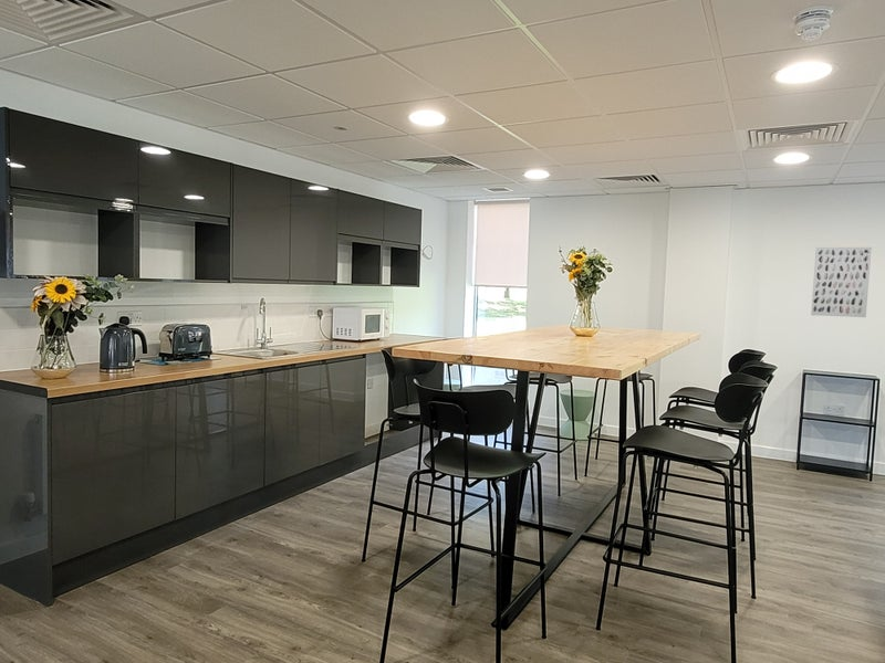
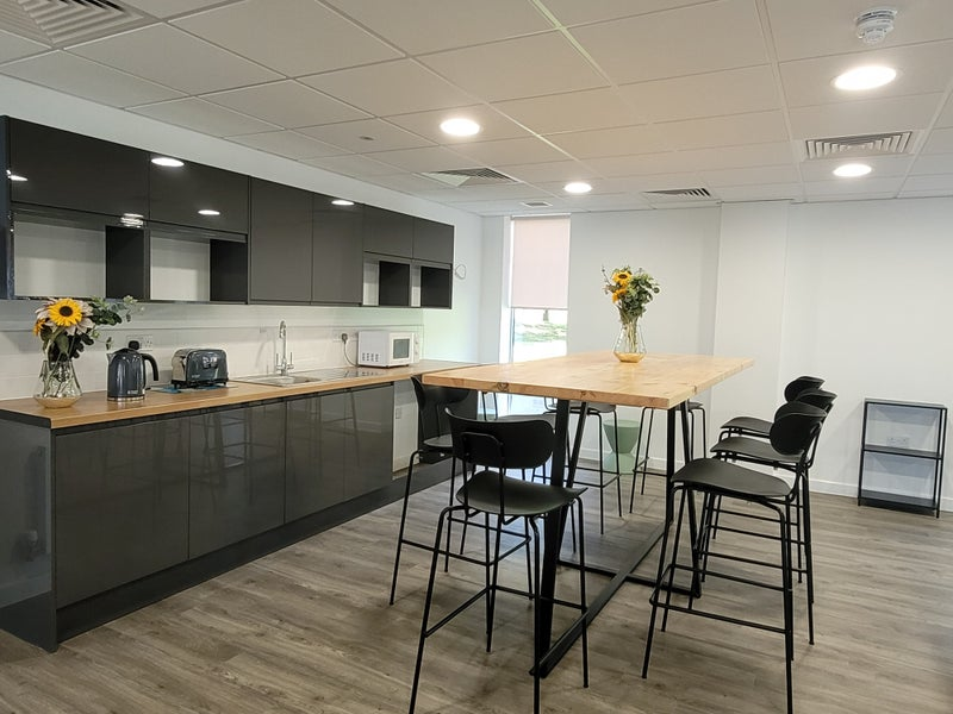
- wall art (840, 282)
